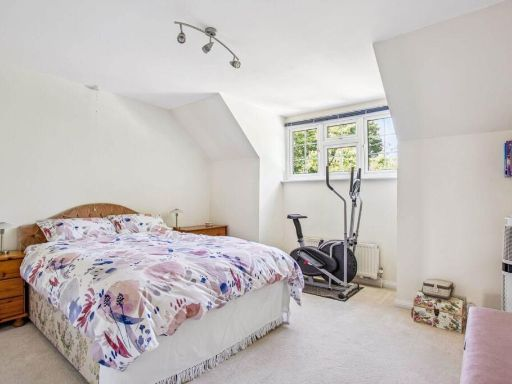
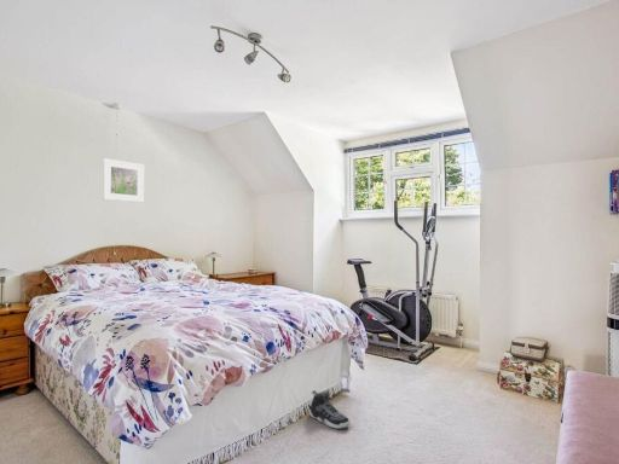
+ sneaker (328, 407)
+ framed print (123, 181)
